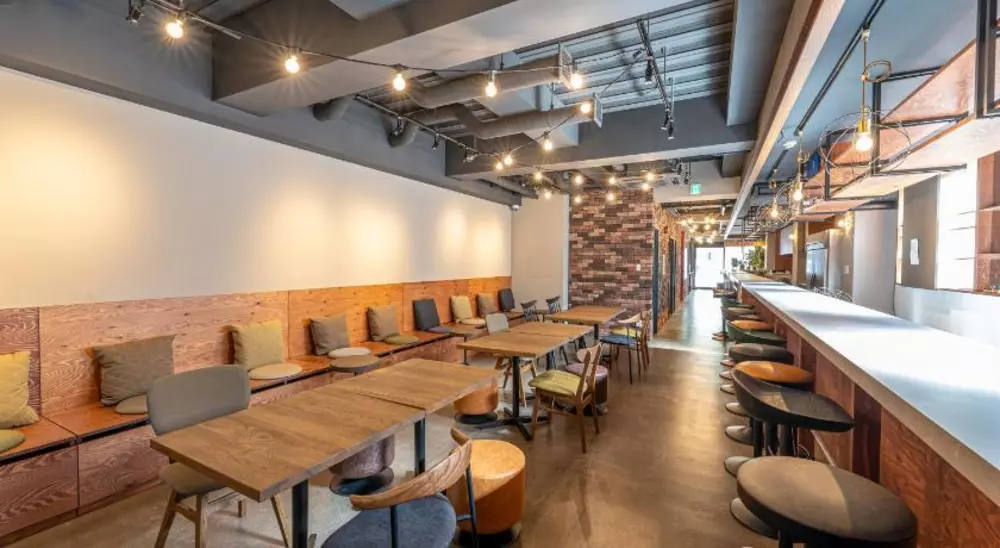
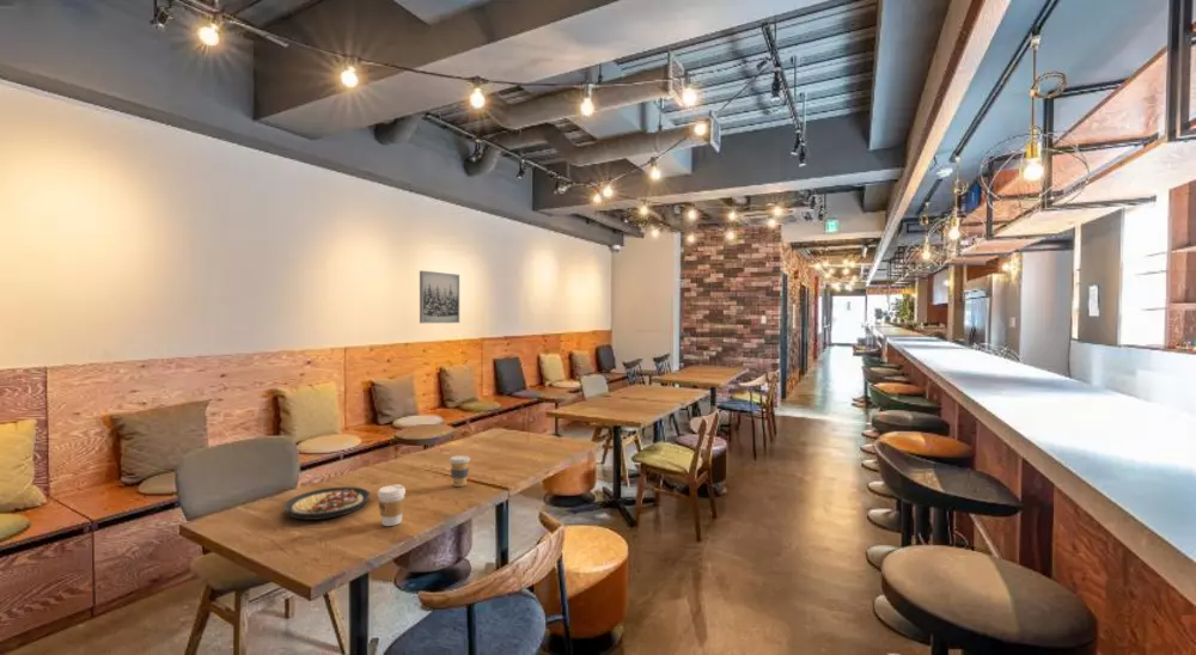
+ wall art (440, 298)
+ plate (328, 501)
+ coffee cup (459, 471)
+ coffee cup (391, 504)
